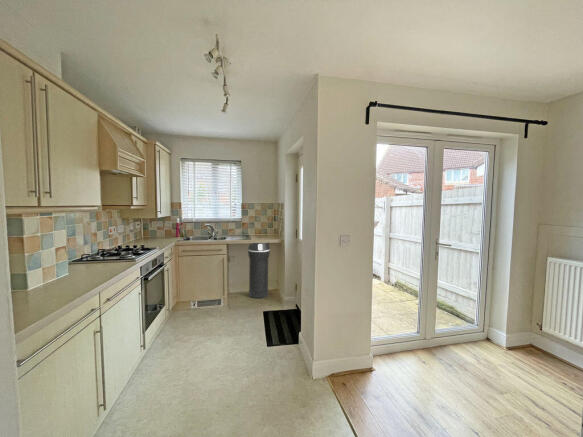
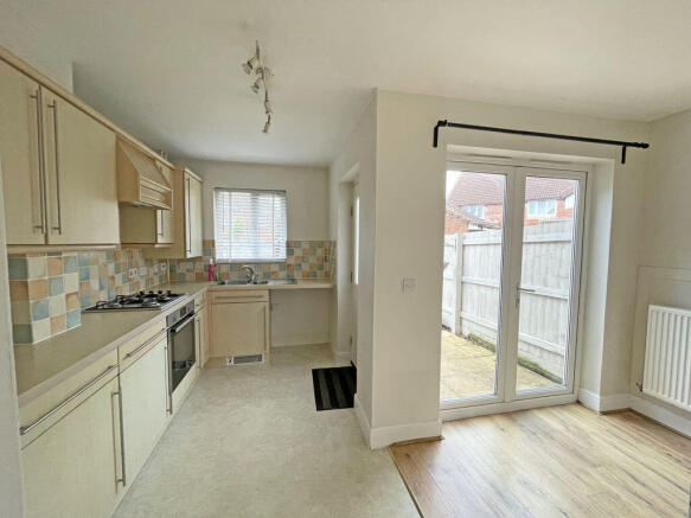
- trash can (258, 266)
